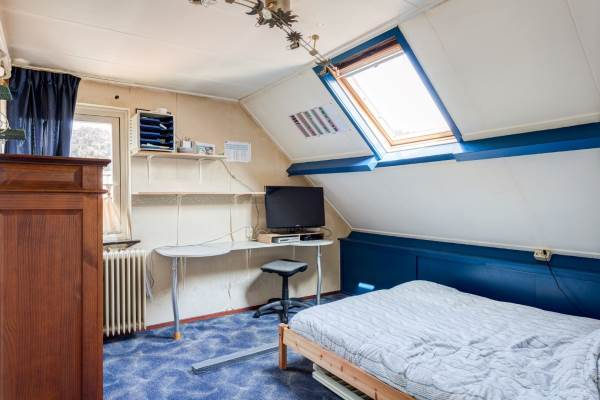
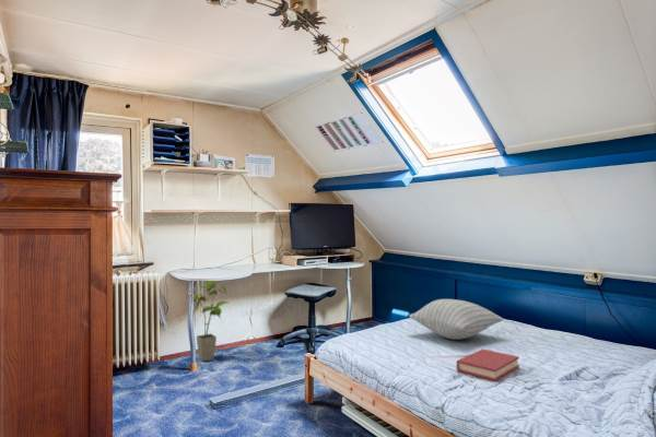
+ pillow (455, 318)
+ hardback book (488, 363)
+ house plant (210, 319)
